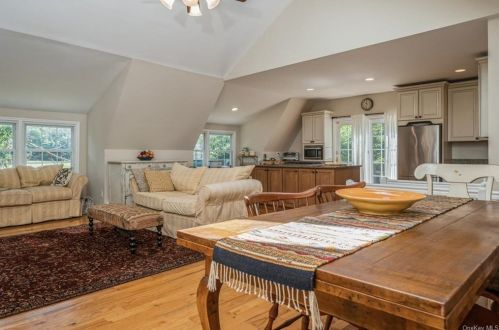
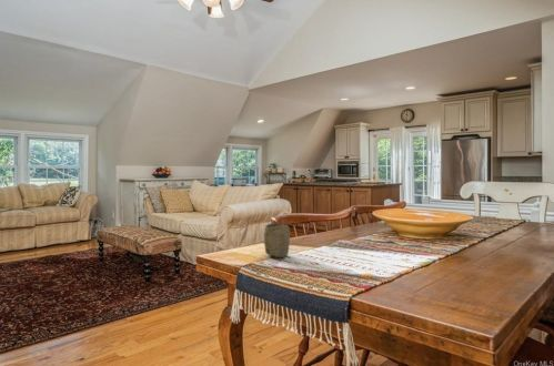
+ cup (276, 240)
